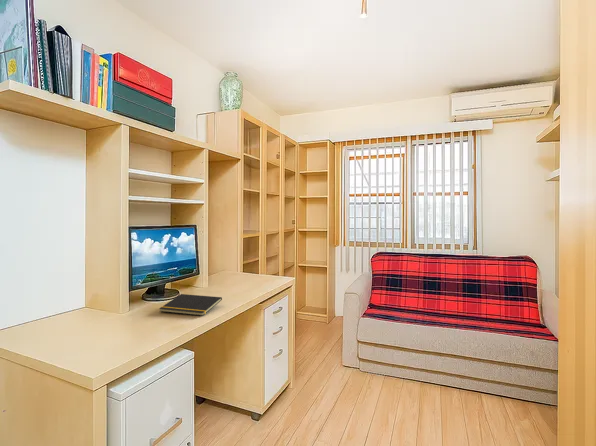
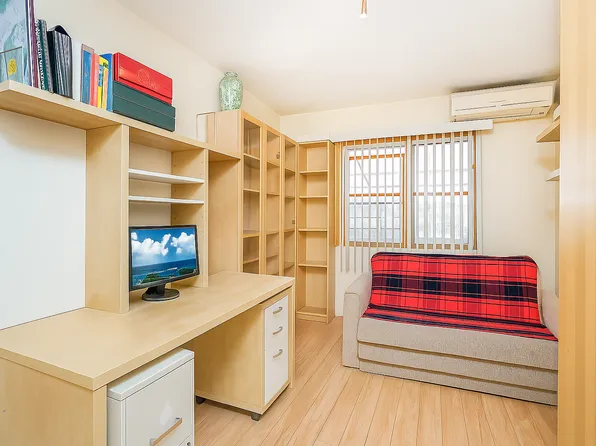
- notepad (191, 304)
